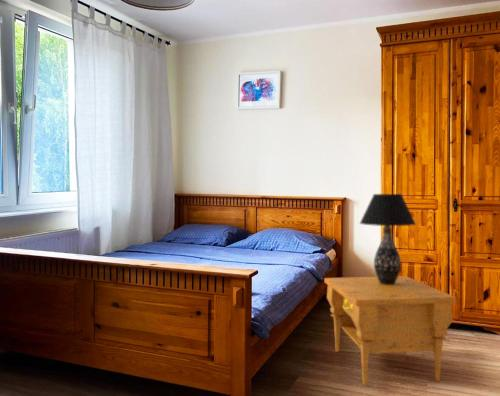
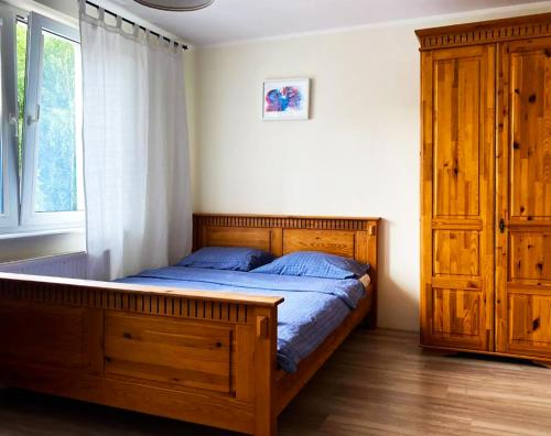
- table lamp (387, 238)
- nightstand (383, 325)
